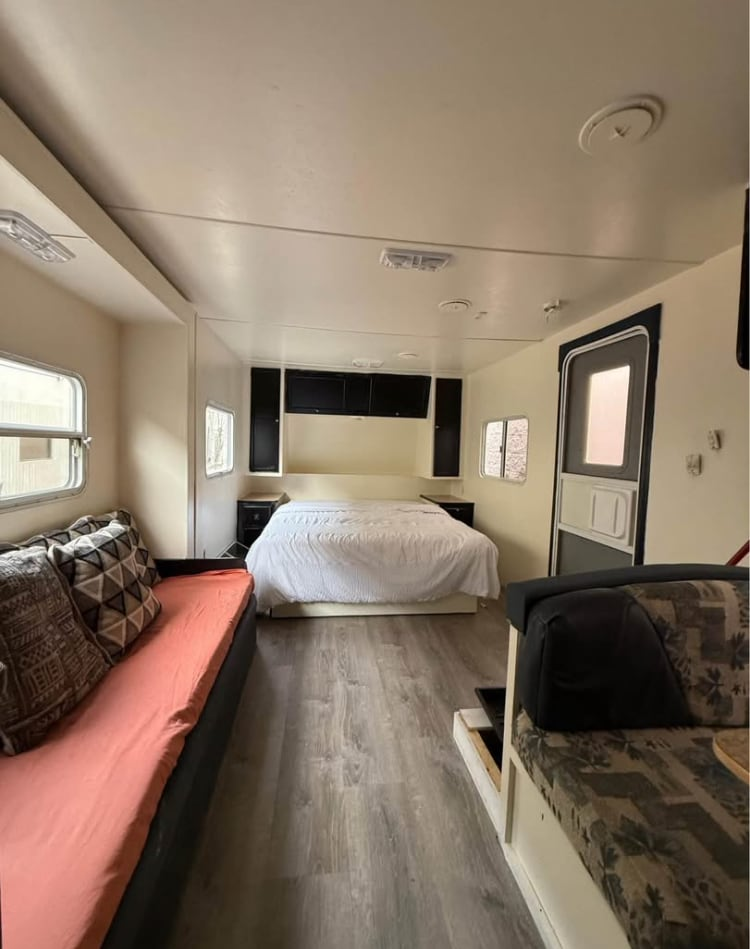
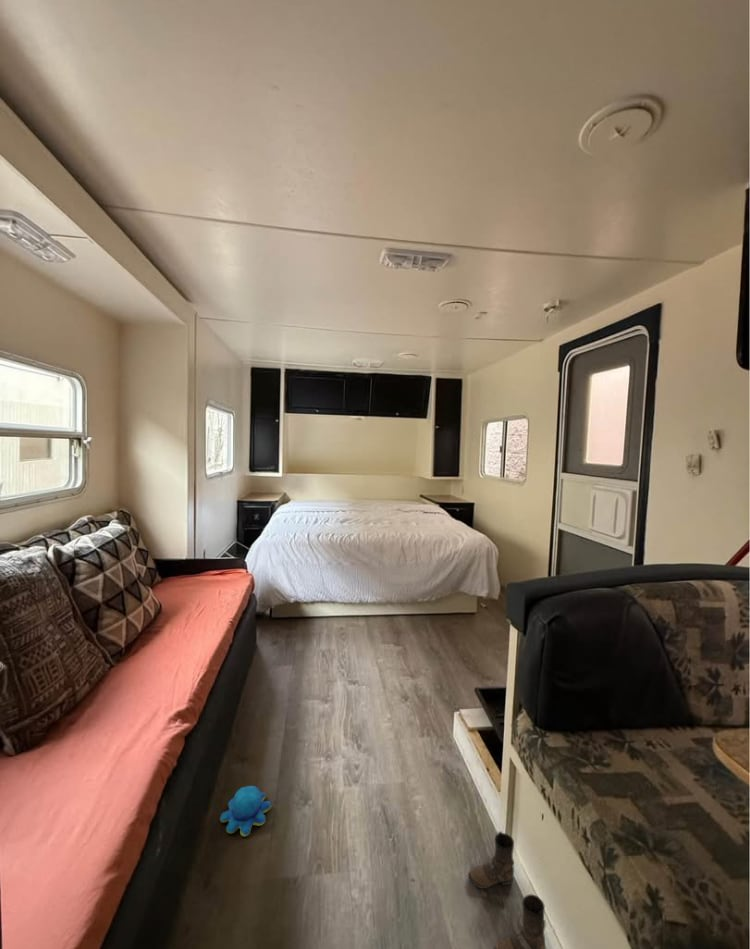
+ boots (504, 884)
+ plush toy (246, 802)
